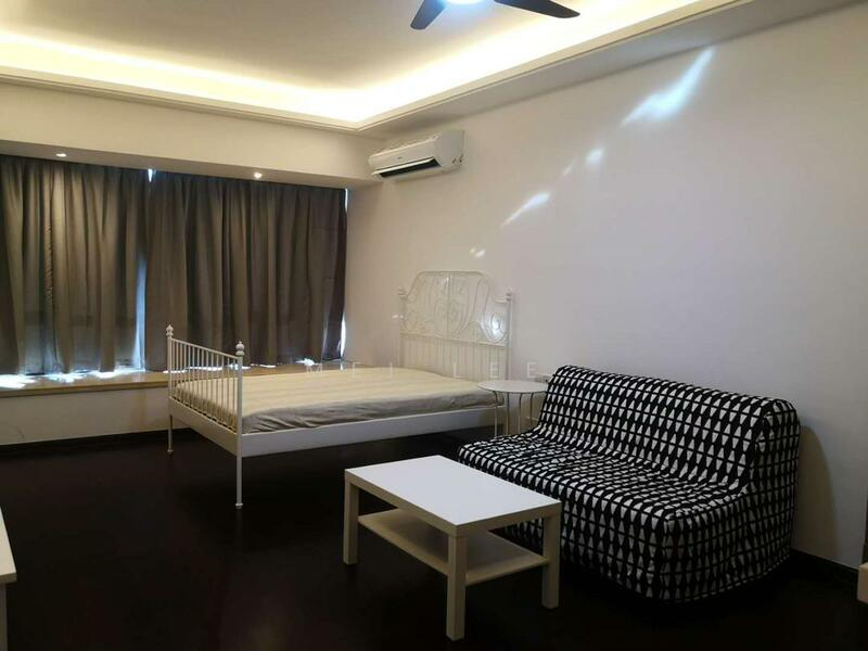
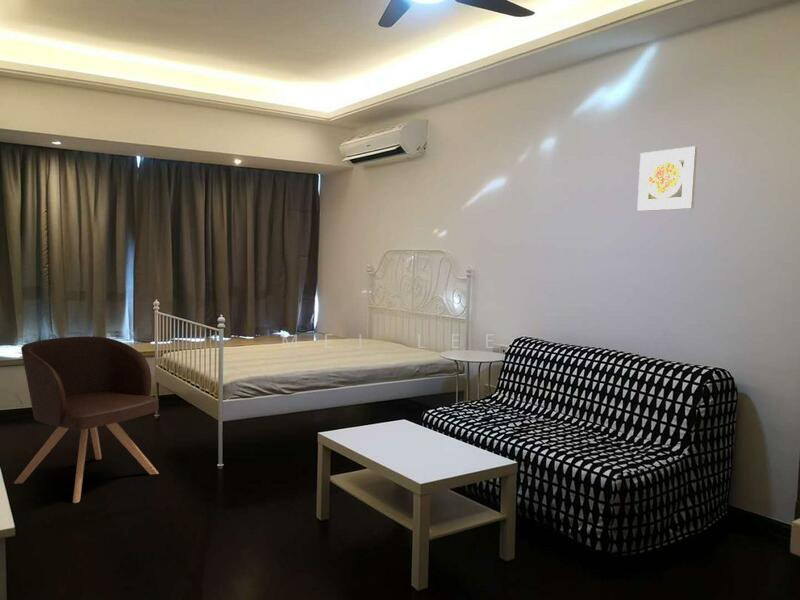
+ armchair (89, 410)
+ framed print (666, 179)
